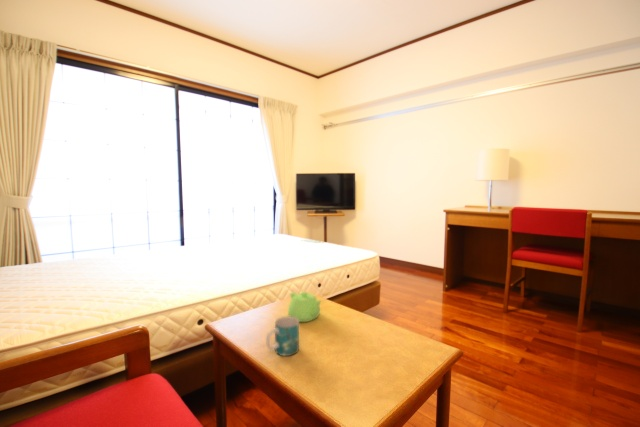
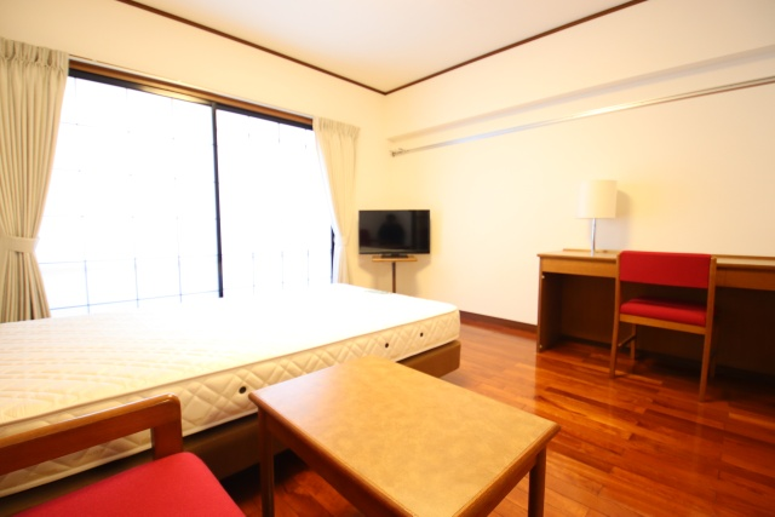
- mug (282, 337)
- teapot (305, 304)
